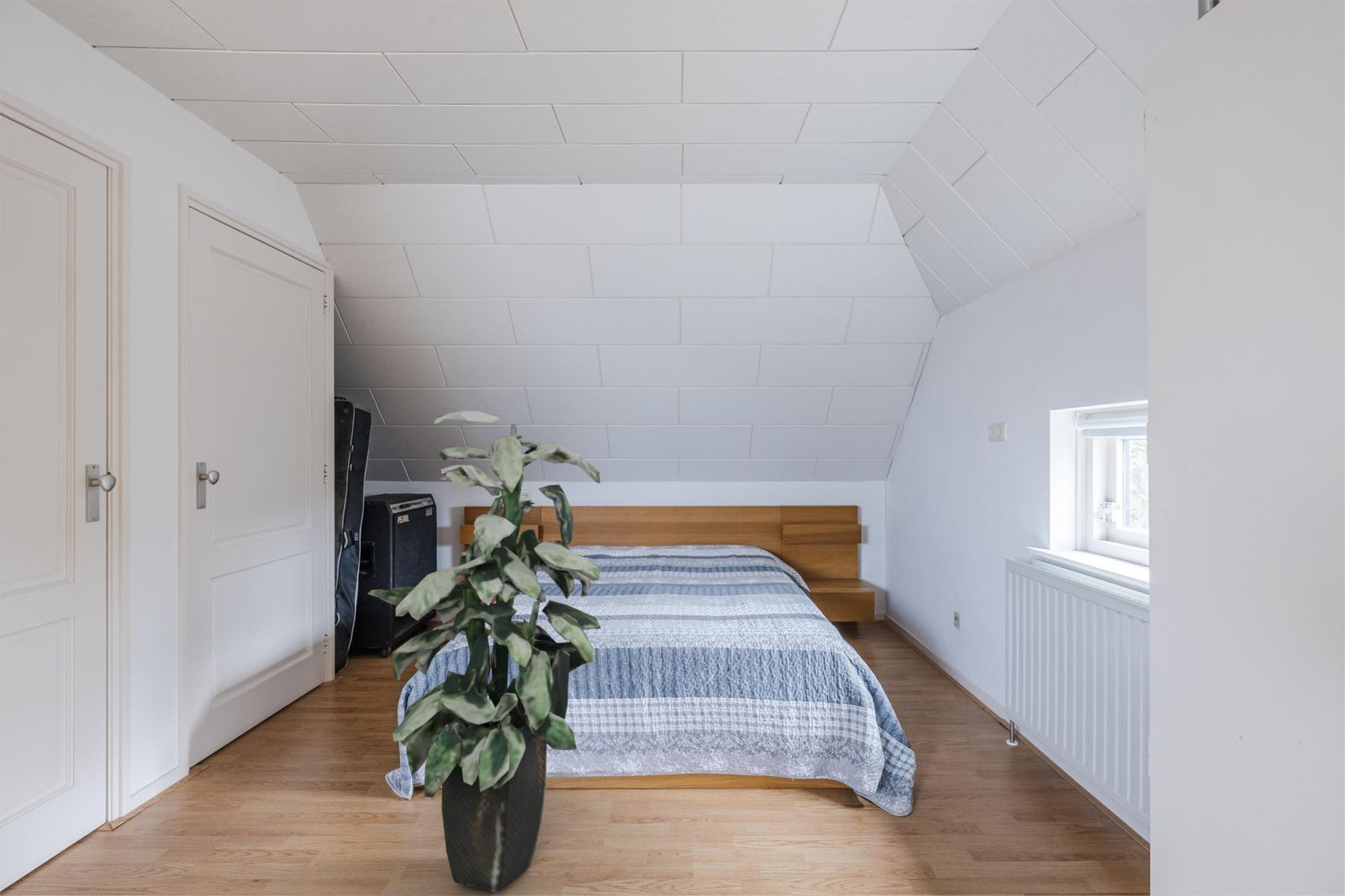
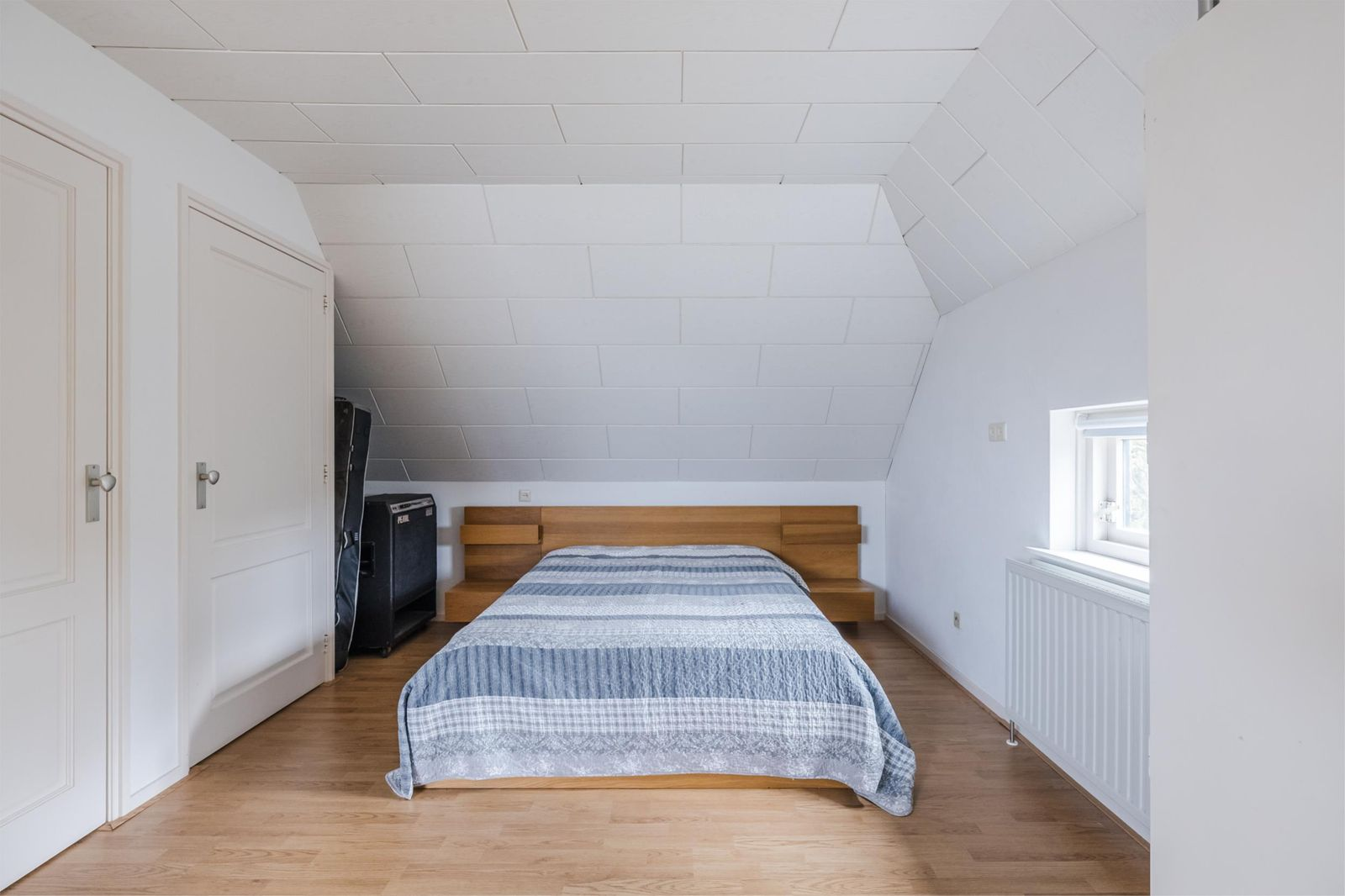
- indoor plant (492, 636)
